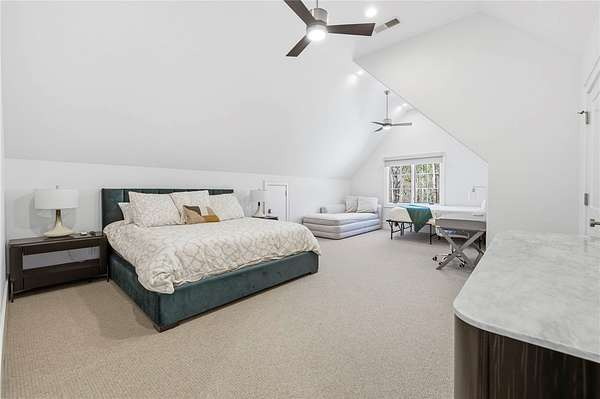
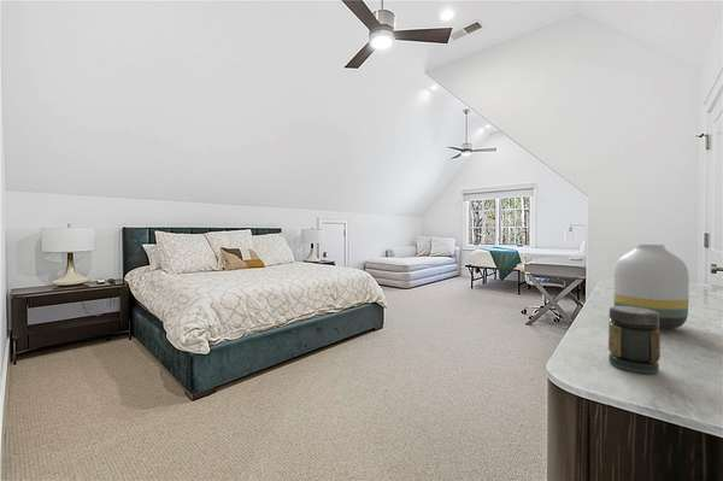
+ jar (633, 338)
+ vase (648, 285)
